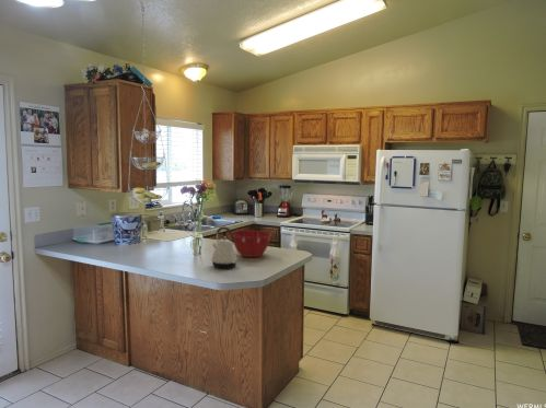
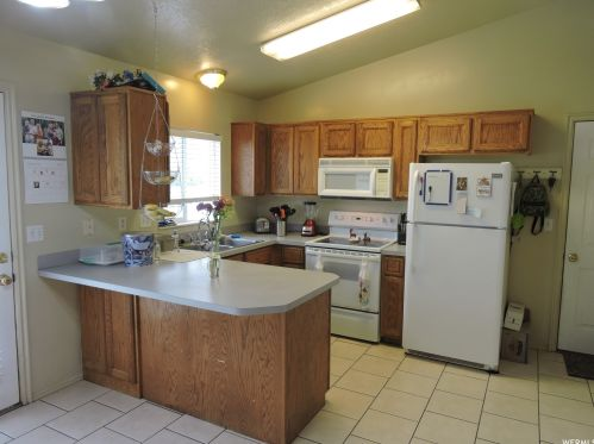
- kettle (223, 246)
- mixing bowl (251, 244)
